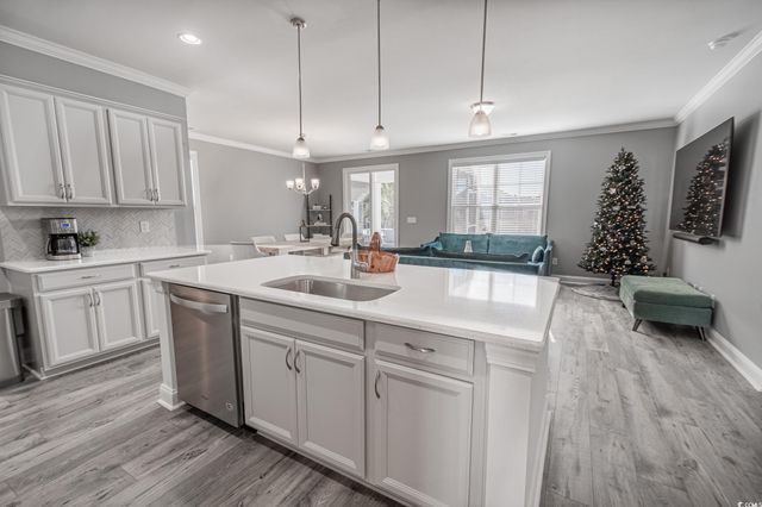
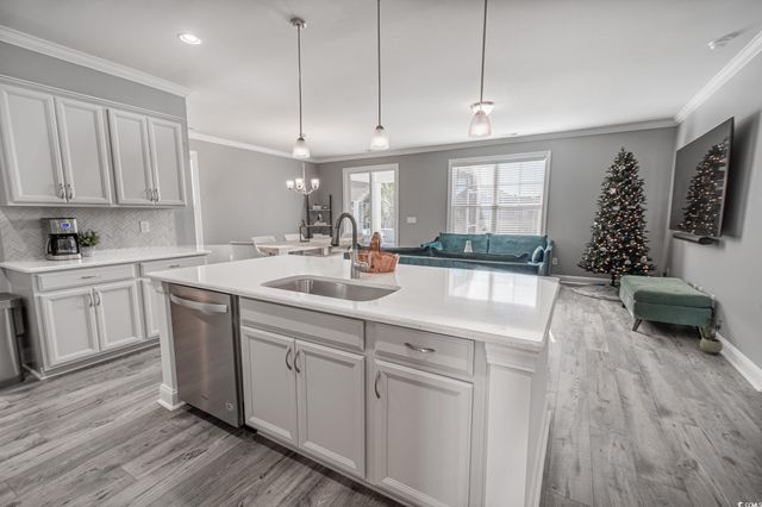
+ potted plant (710, 334)
